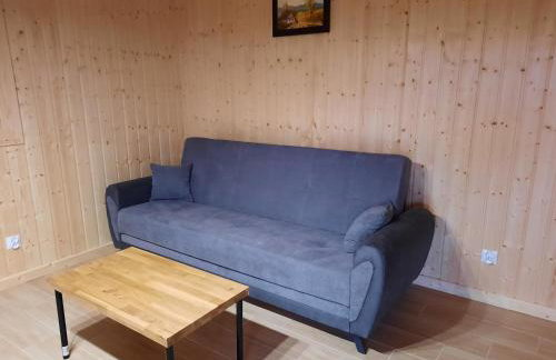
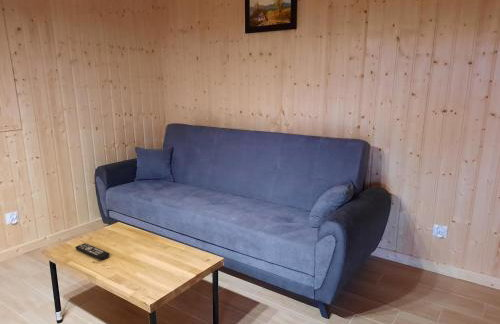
+ remote control (92, 251)
